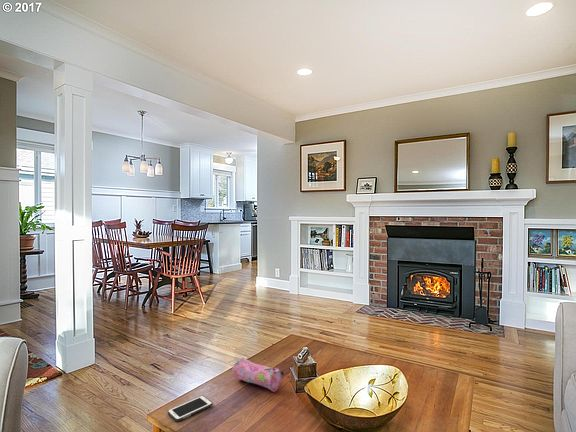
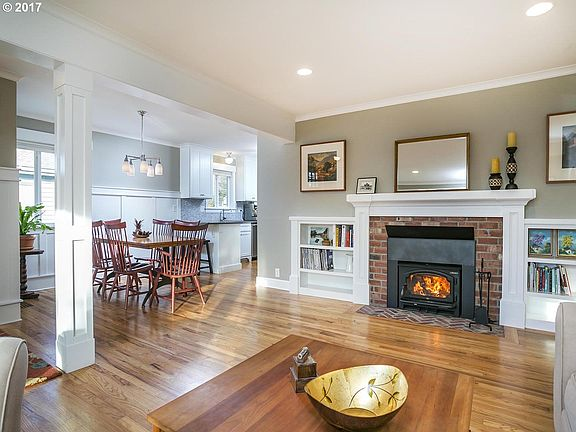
- cell phone (190, 407)
- pencil case (257, 373)
